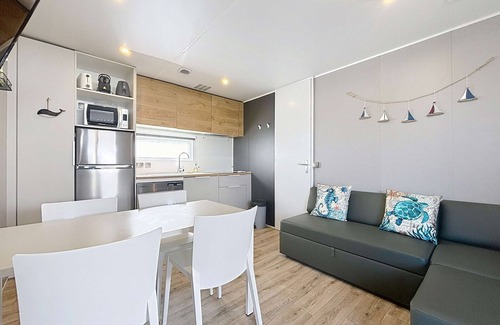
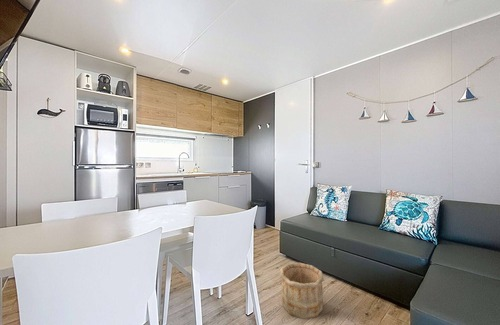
+ wooden bucket (301, 288)
